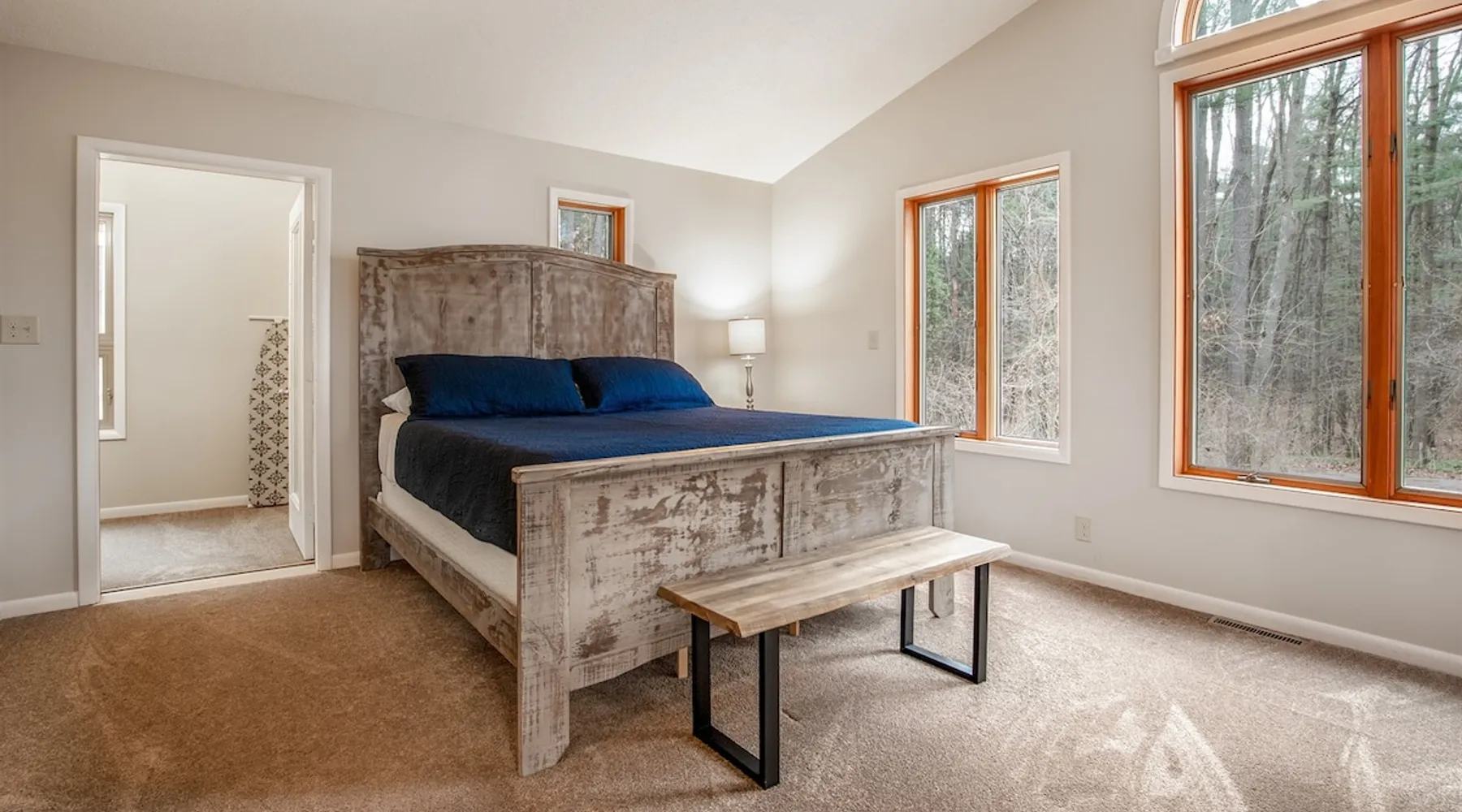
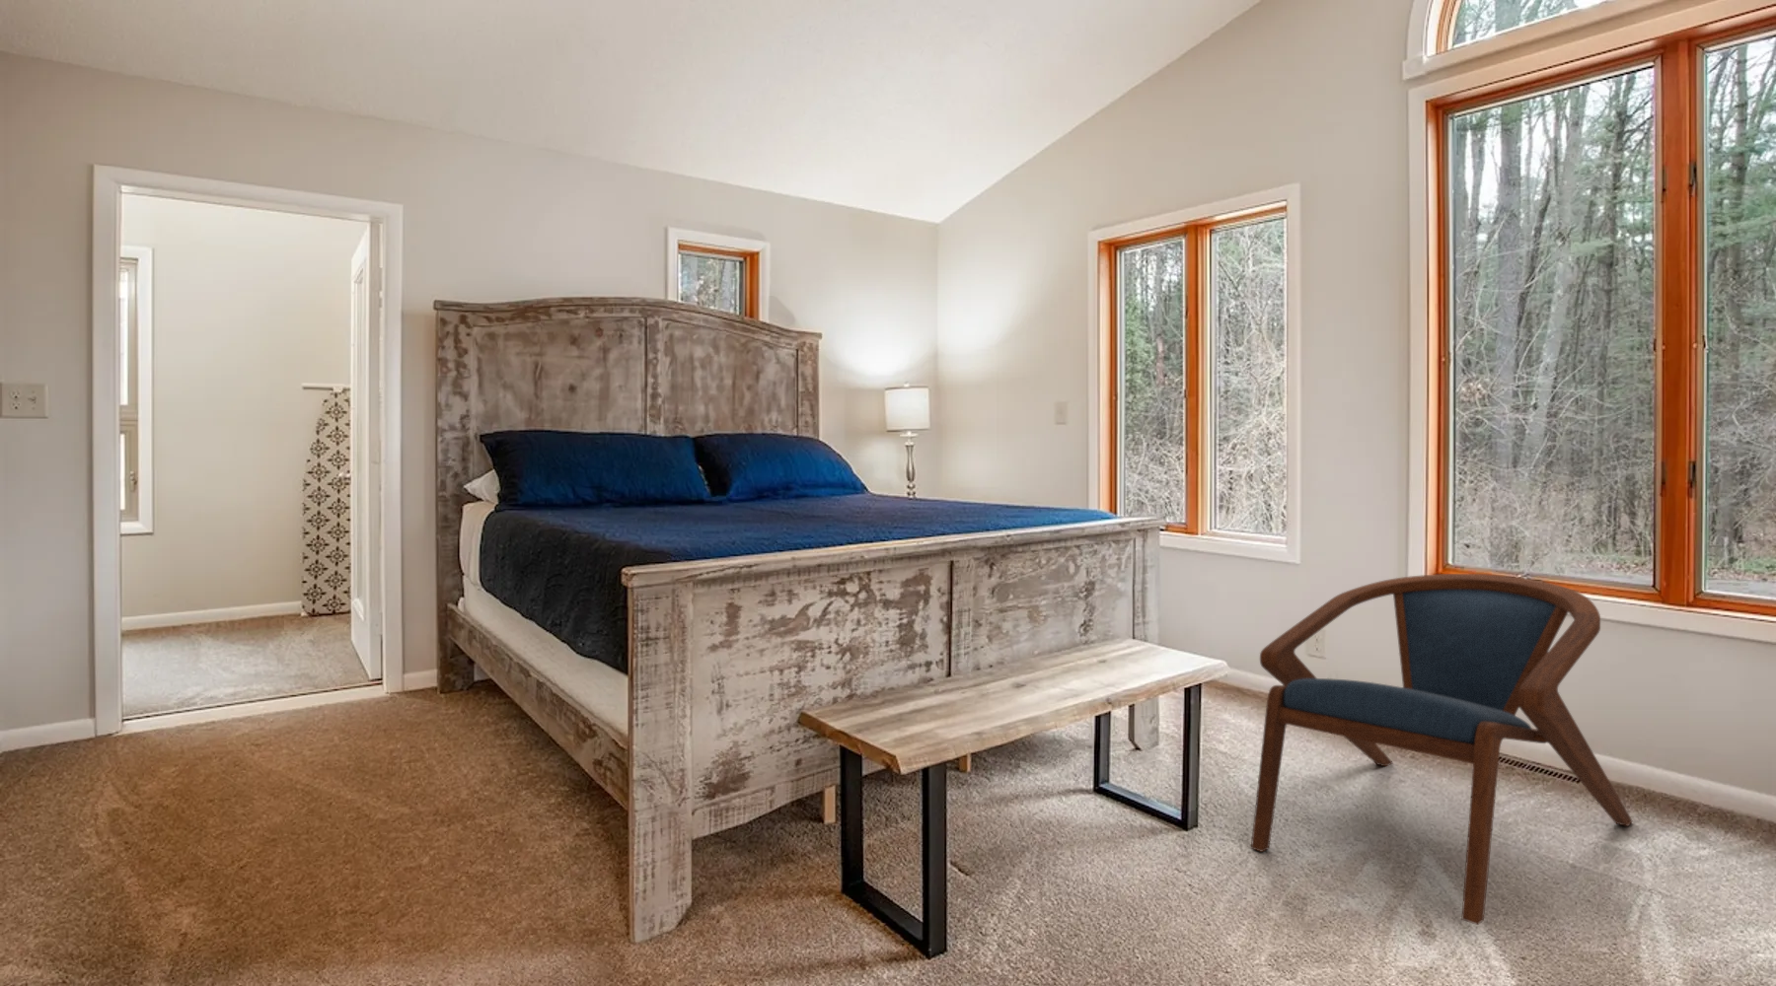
+ armchair (1435, 707)
